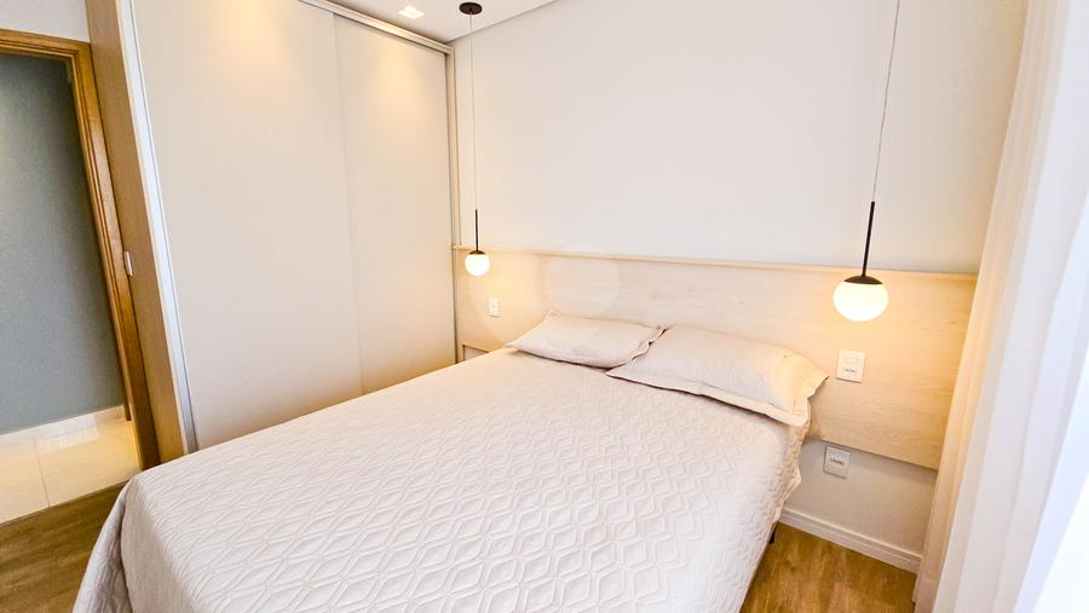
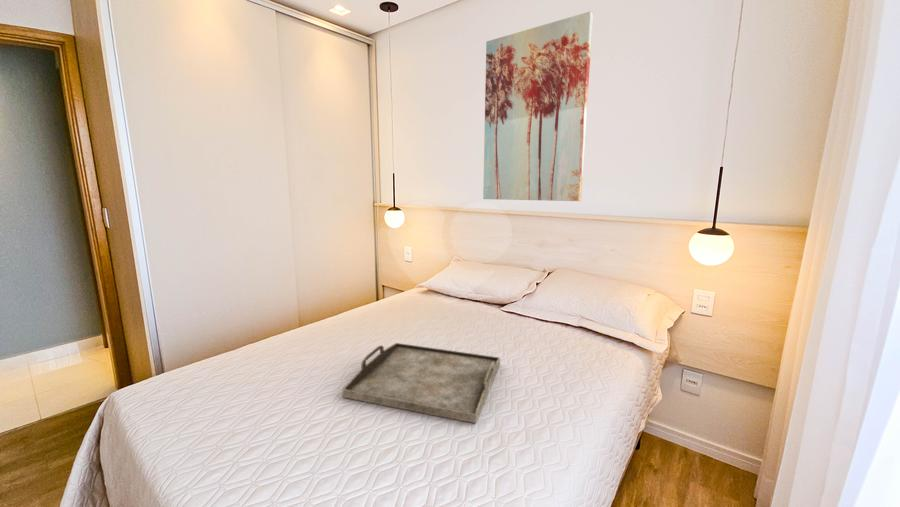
+ serving tray (428, 369)
+ wall art (531, 117)
